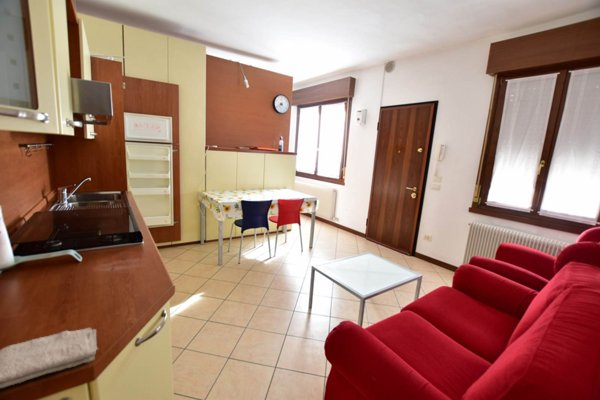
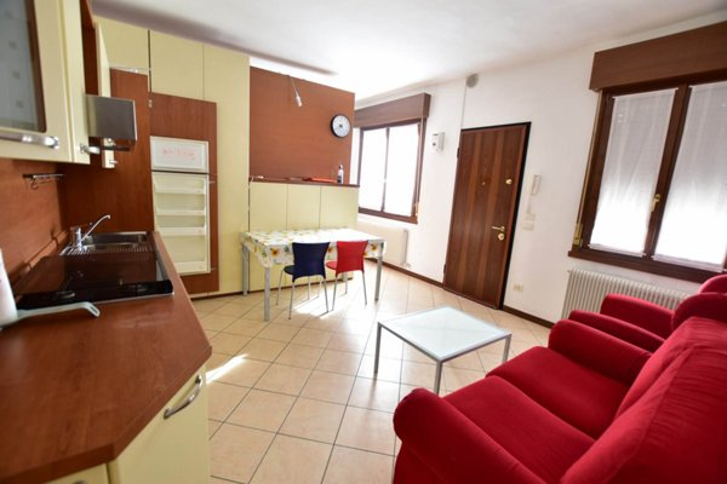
- washcloth (48, 353)
